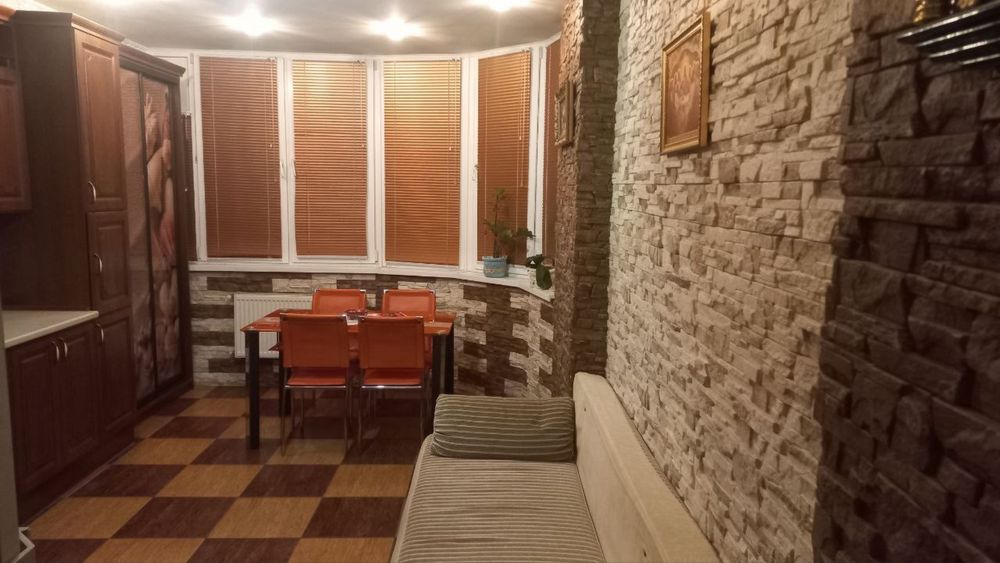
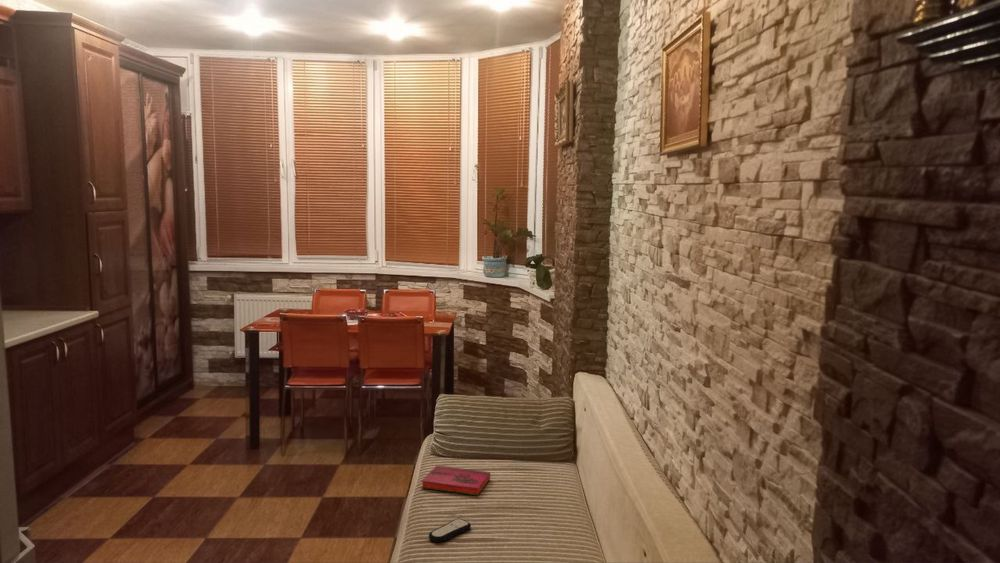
+ hardback book (456, 479)
+ remote control (449, 530)
